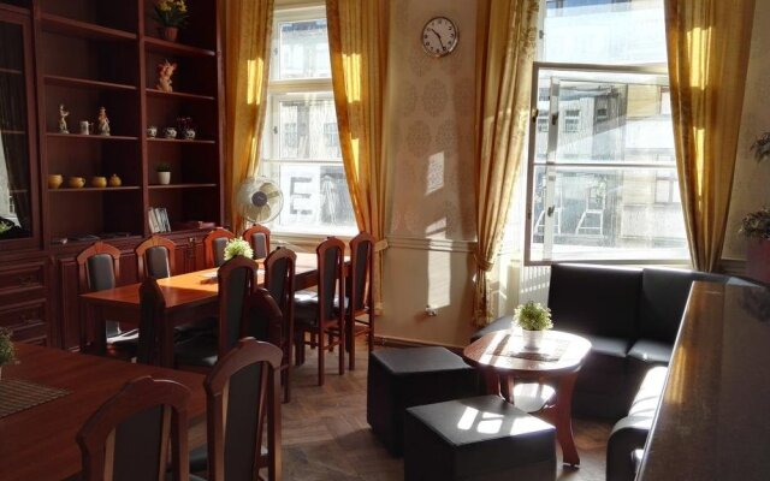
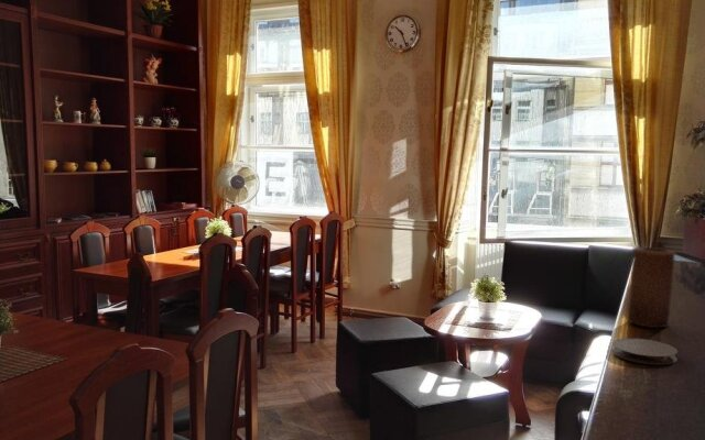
+ candle (650, 286)
+ coaster (643, 350)
